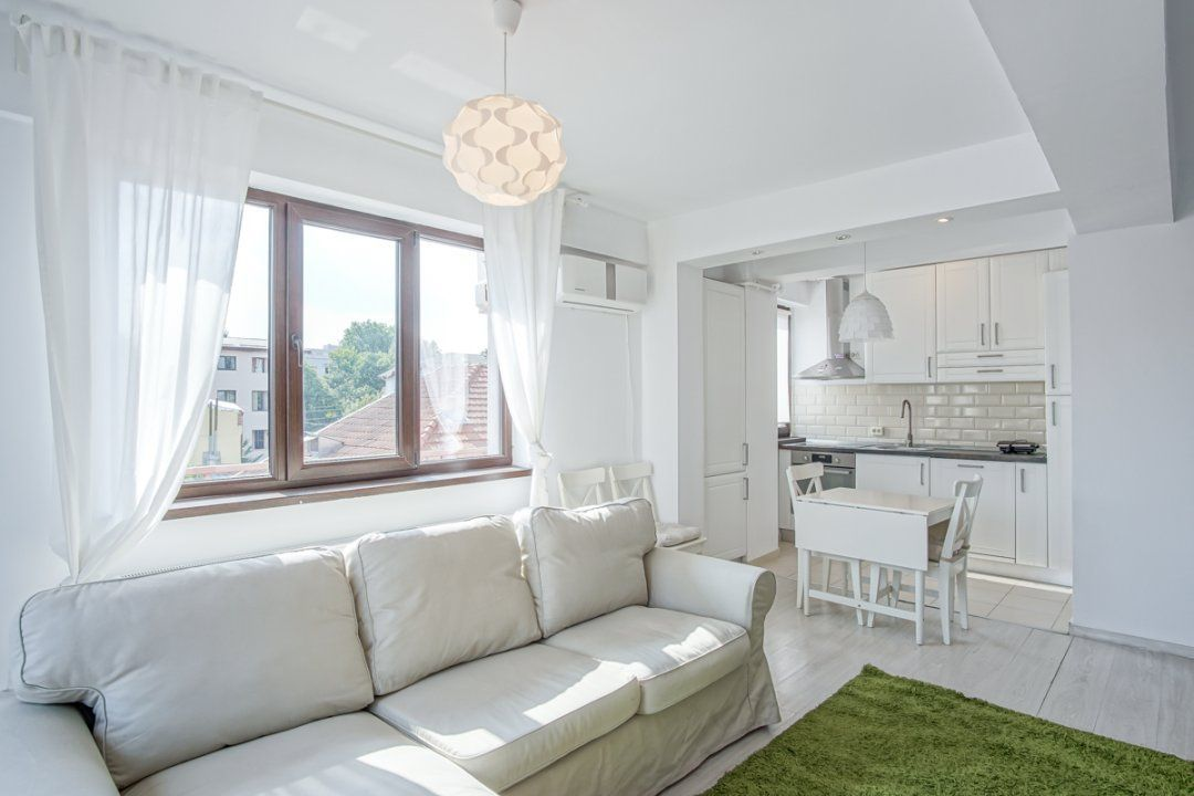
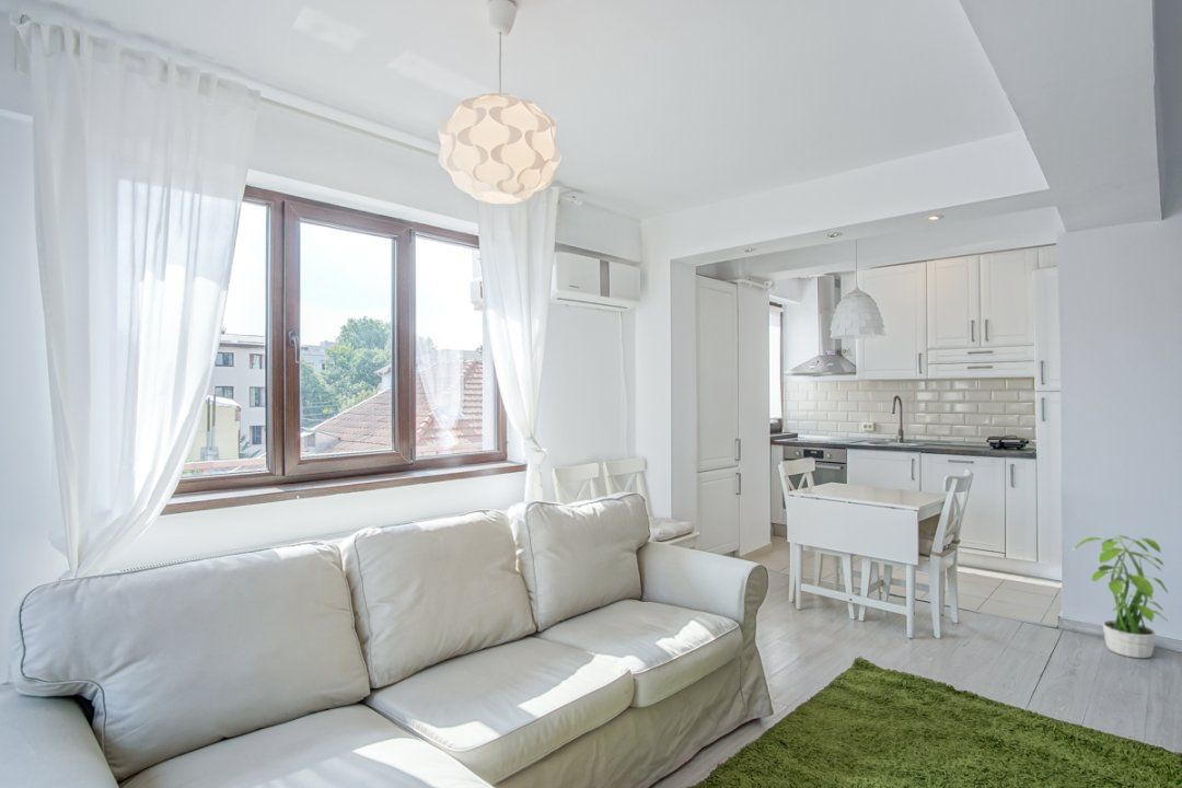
+ potted plant (1117, 592)
